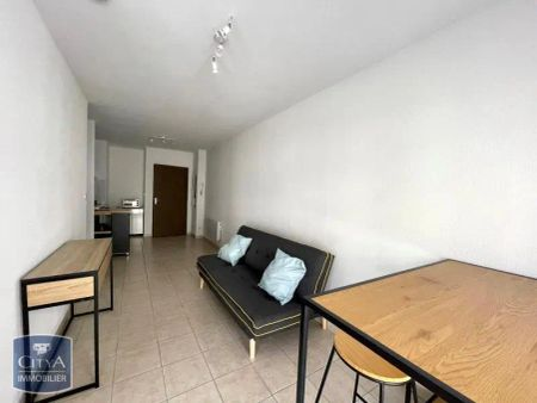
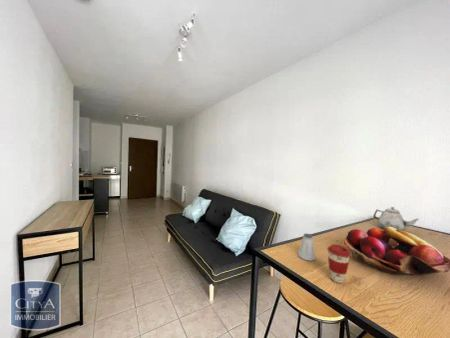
+ teapot (394, 218)
+ coffee cup (337, 263)
+ fruit basket (392, 247)
+ saltshaker (307, 245)
